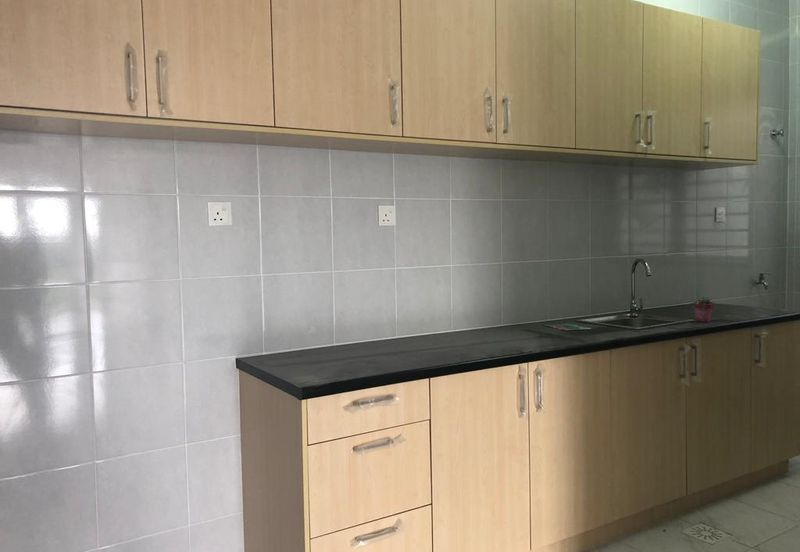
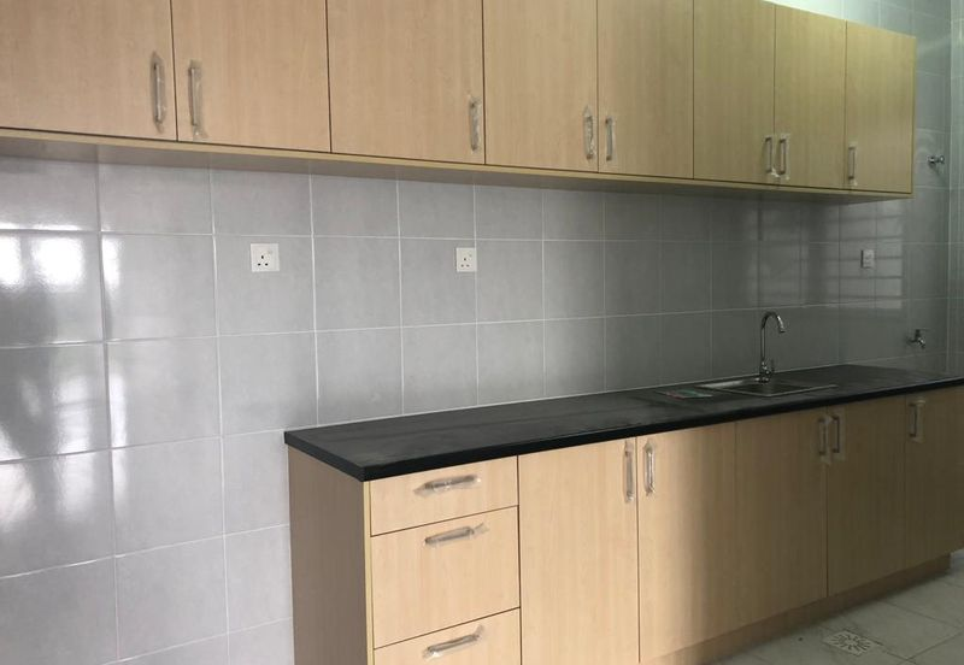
- potted succulent (703, 308)
